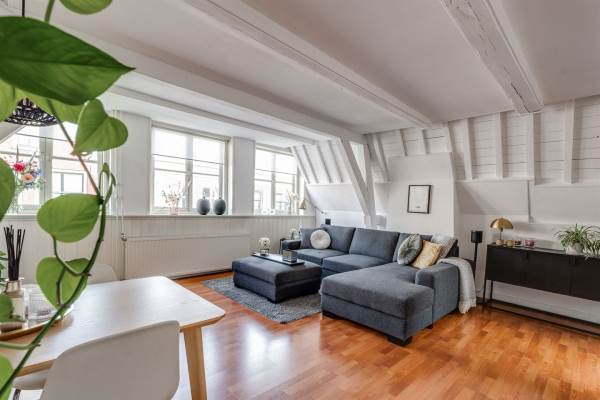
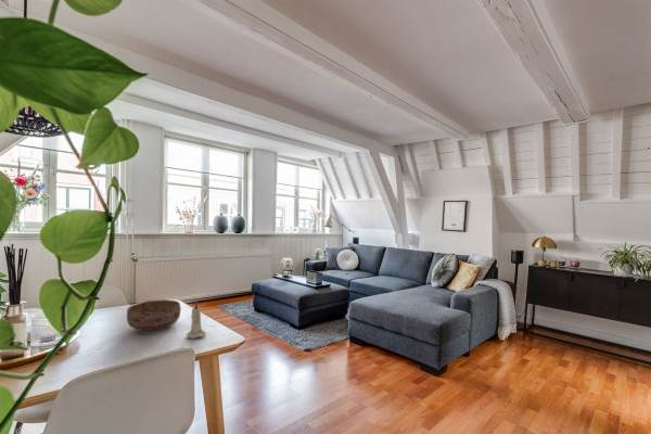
+ candle (195, 318)
+ bowl (154, 316)
